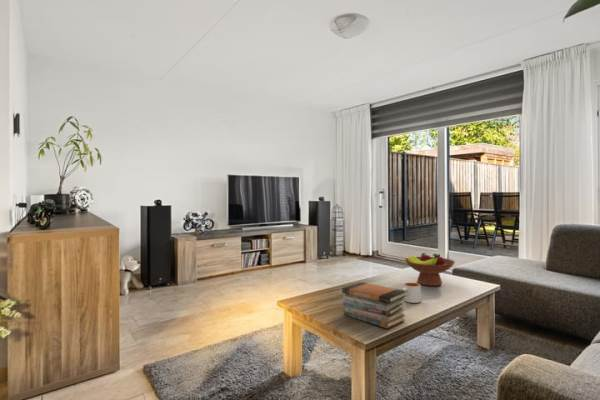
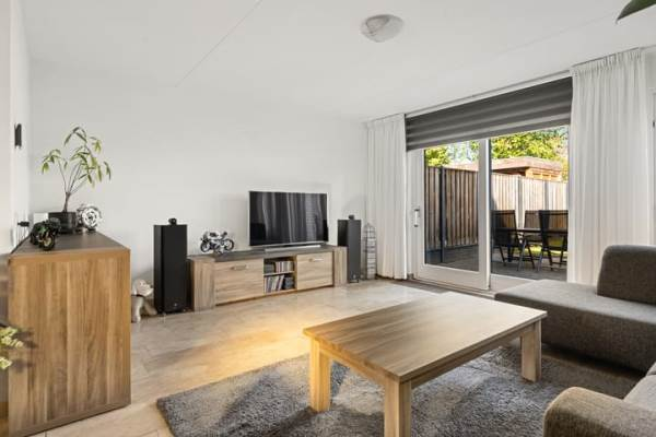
- book stack (373, 303)
- mug (410, 292)
- fruit bowl (429, 267)
